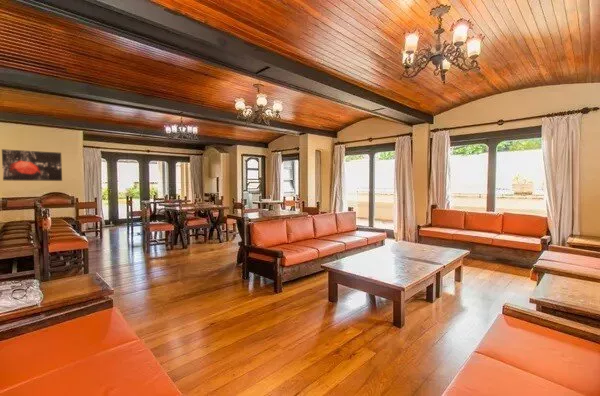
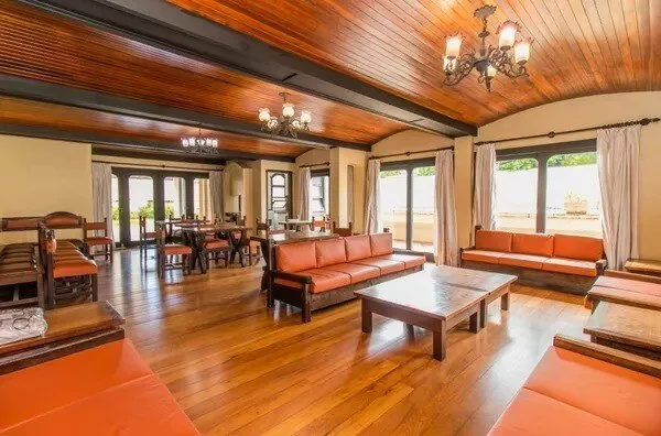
- wall art (33, 165)
